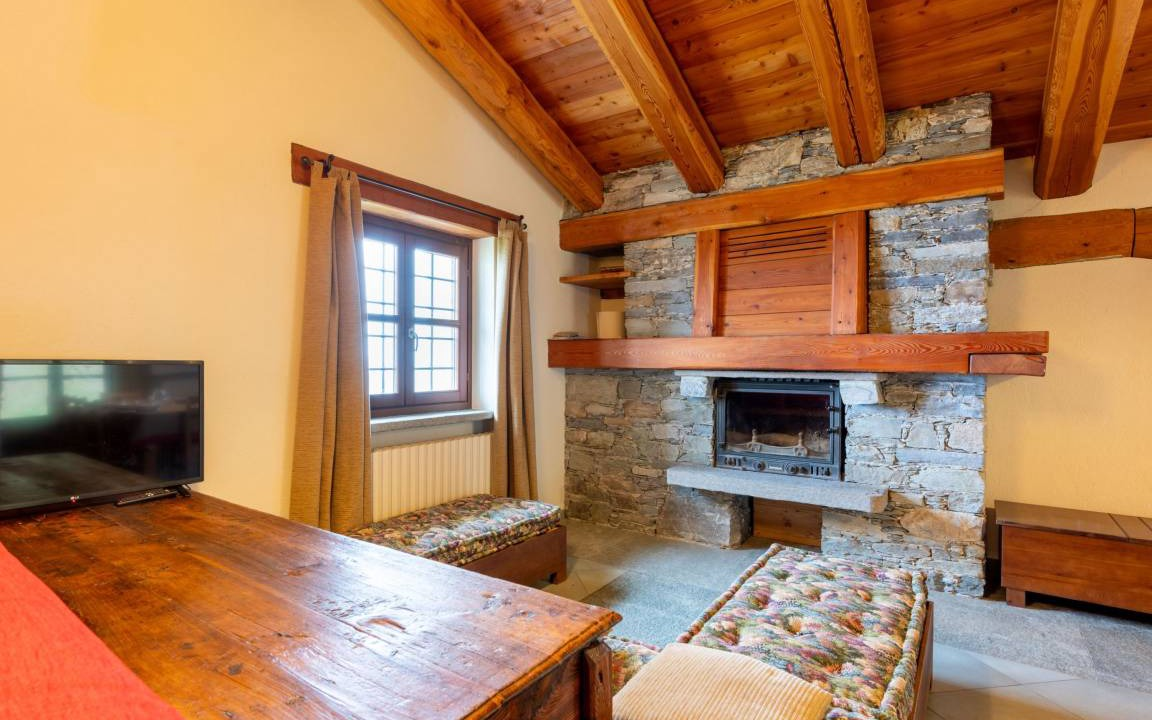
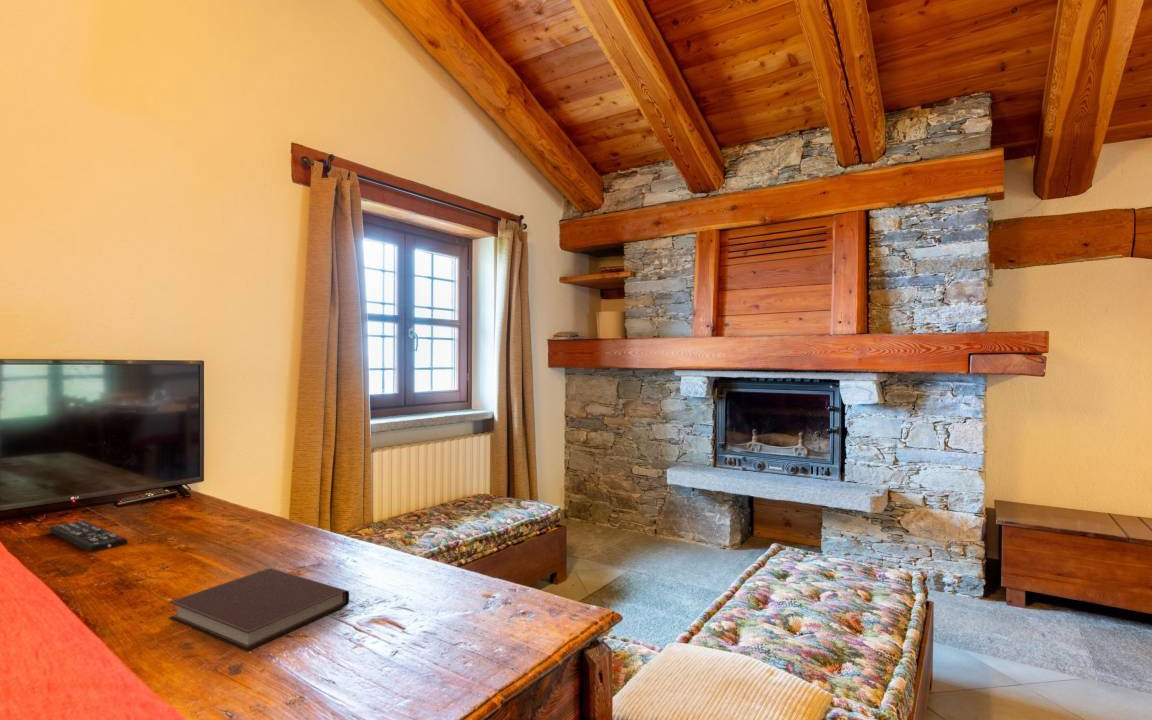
+ notebook (261, 603)
+ remote control (87, 534)
